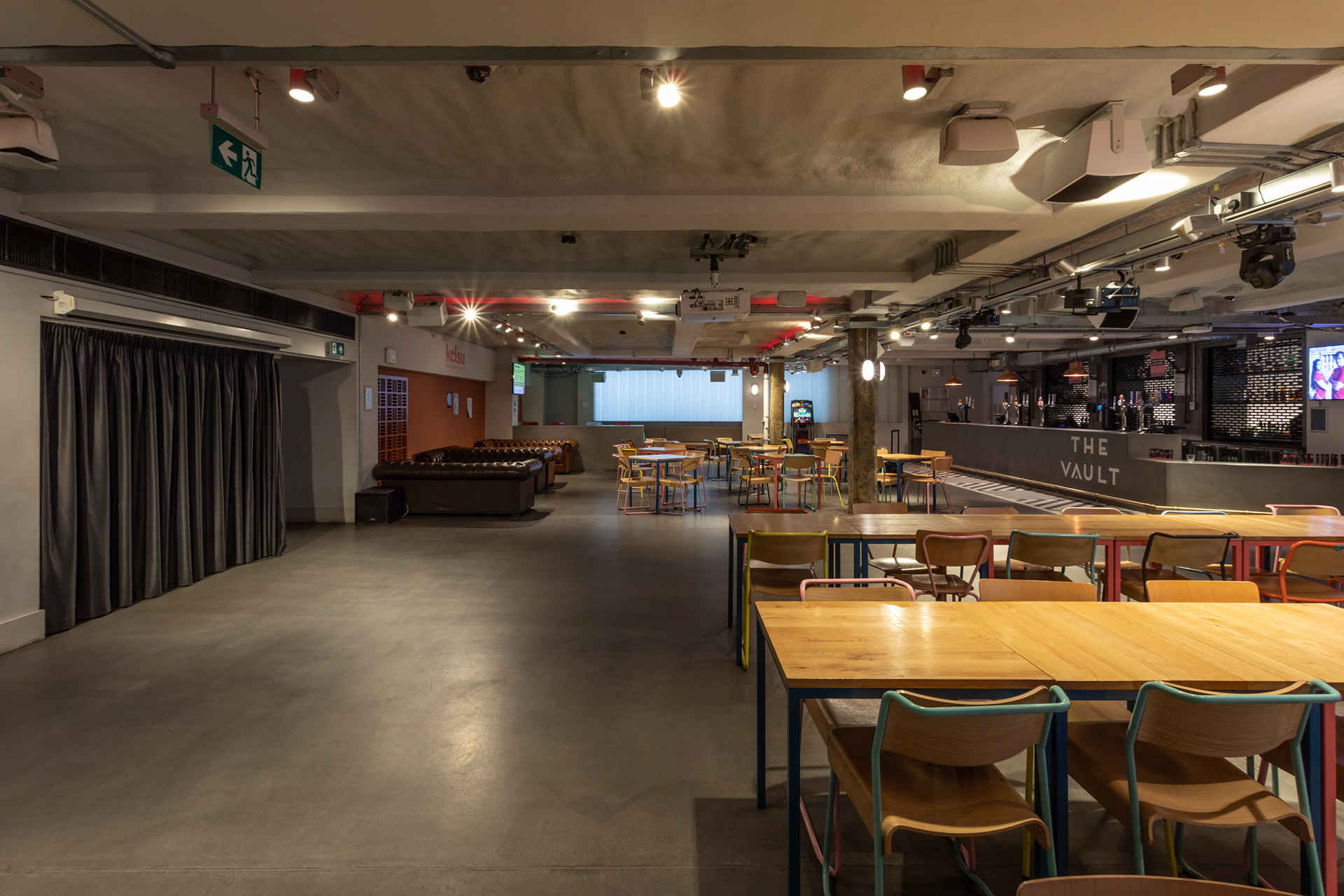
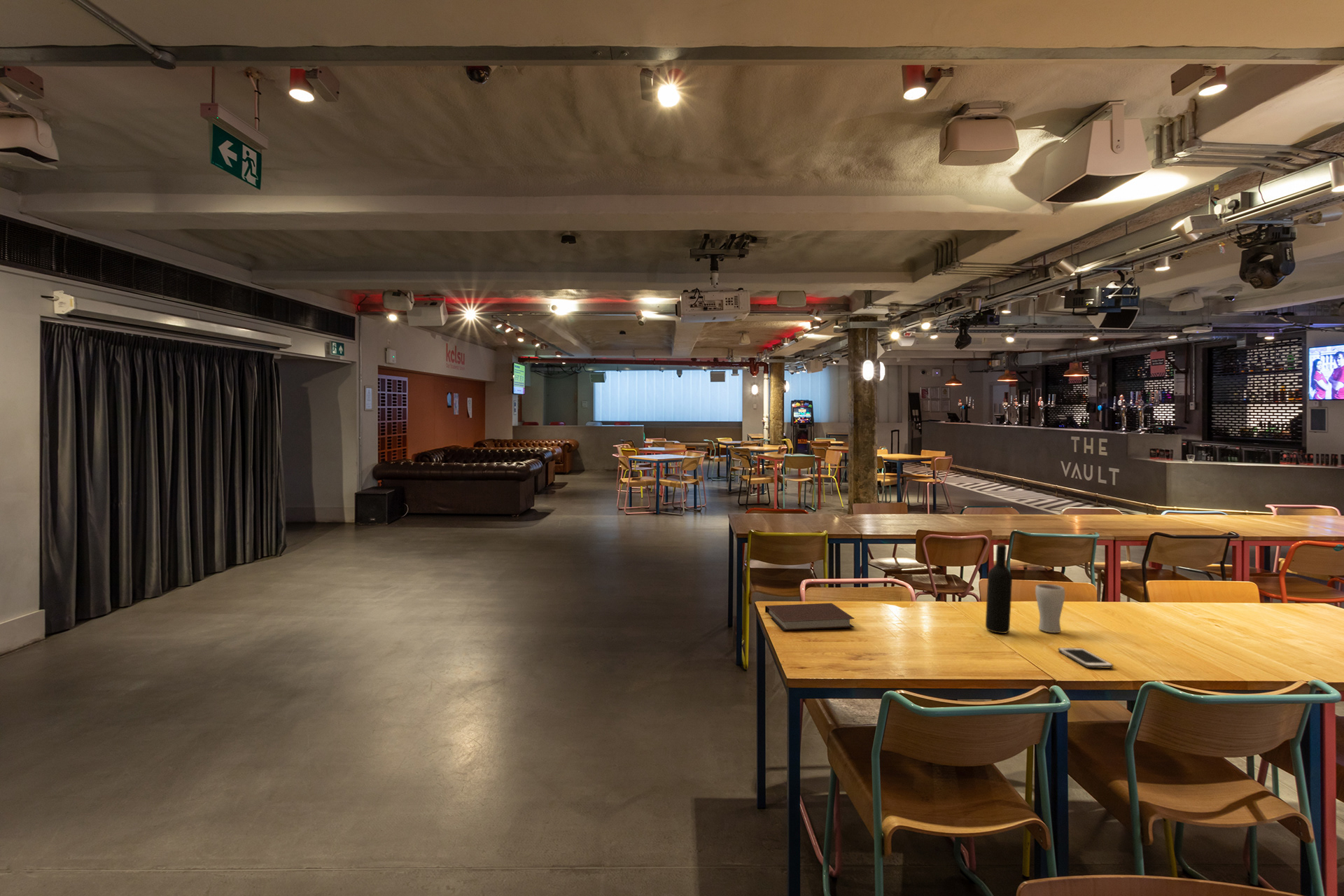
+ cell phone (1084, 657)
+ wine bottle (999, 587)
+ notebook (808, 615)
+ drinking glass (1049, 608)
